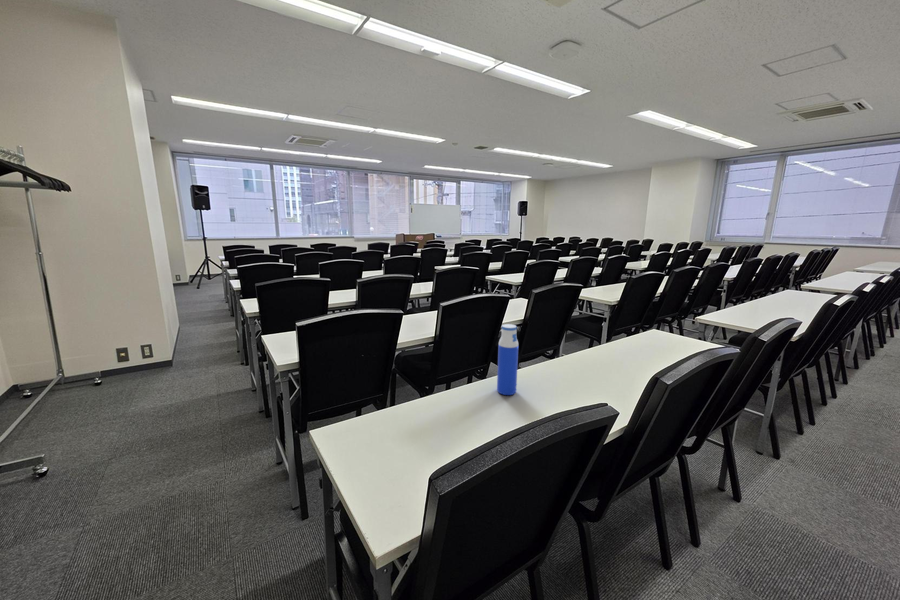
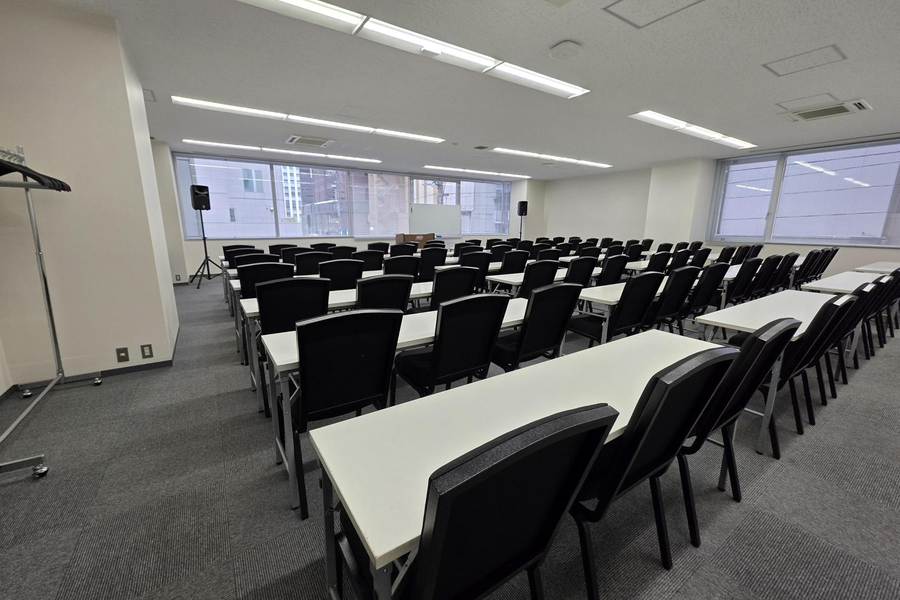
- water bottle (507, 359)
